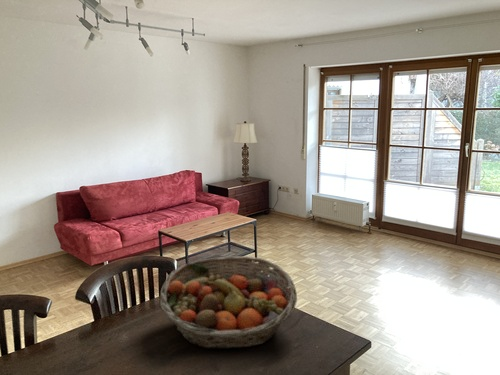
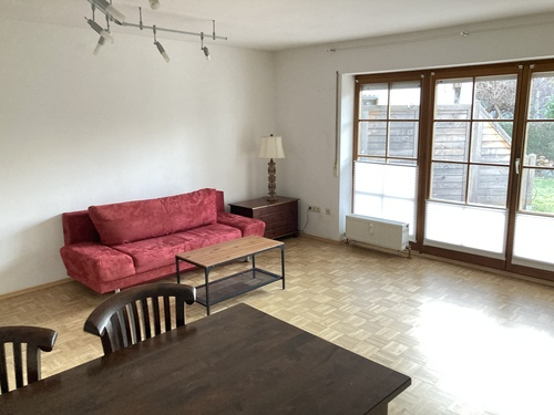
- fruit basket (228, 300)
